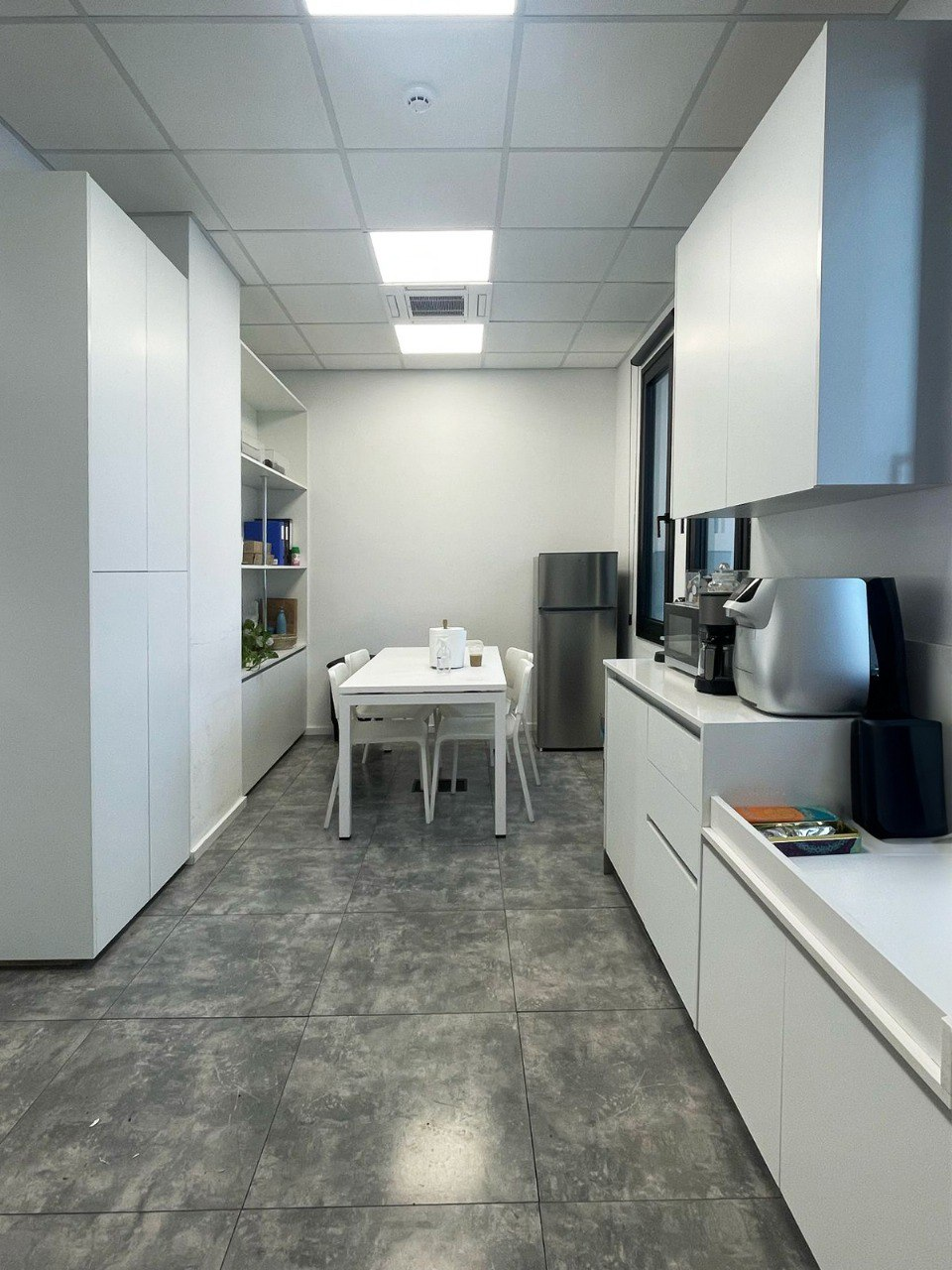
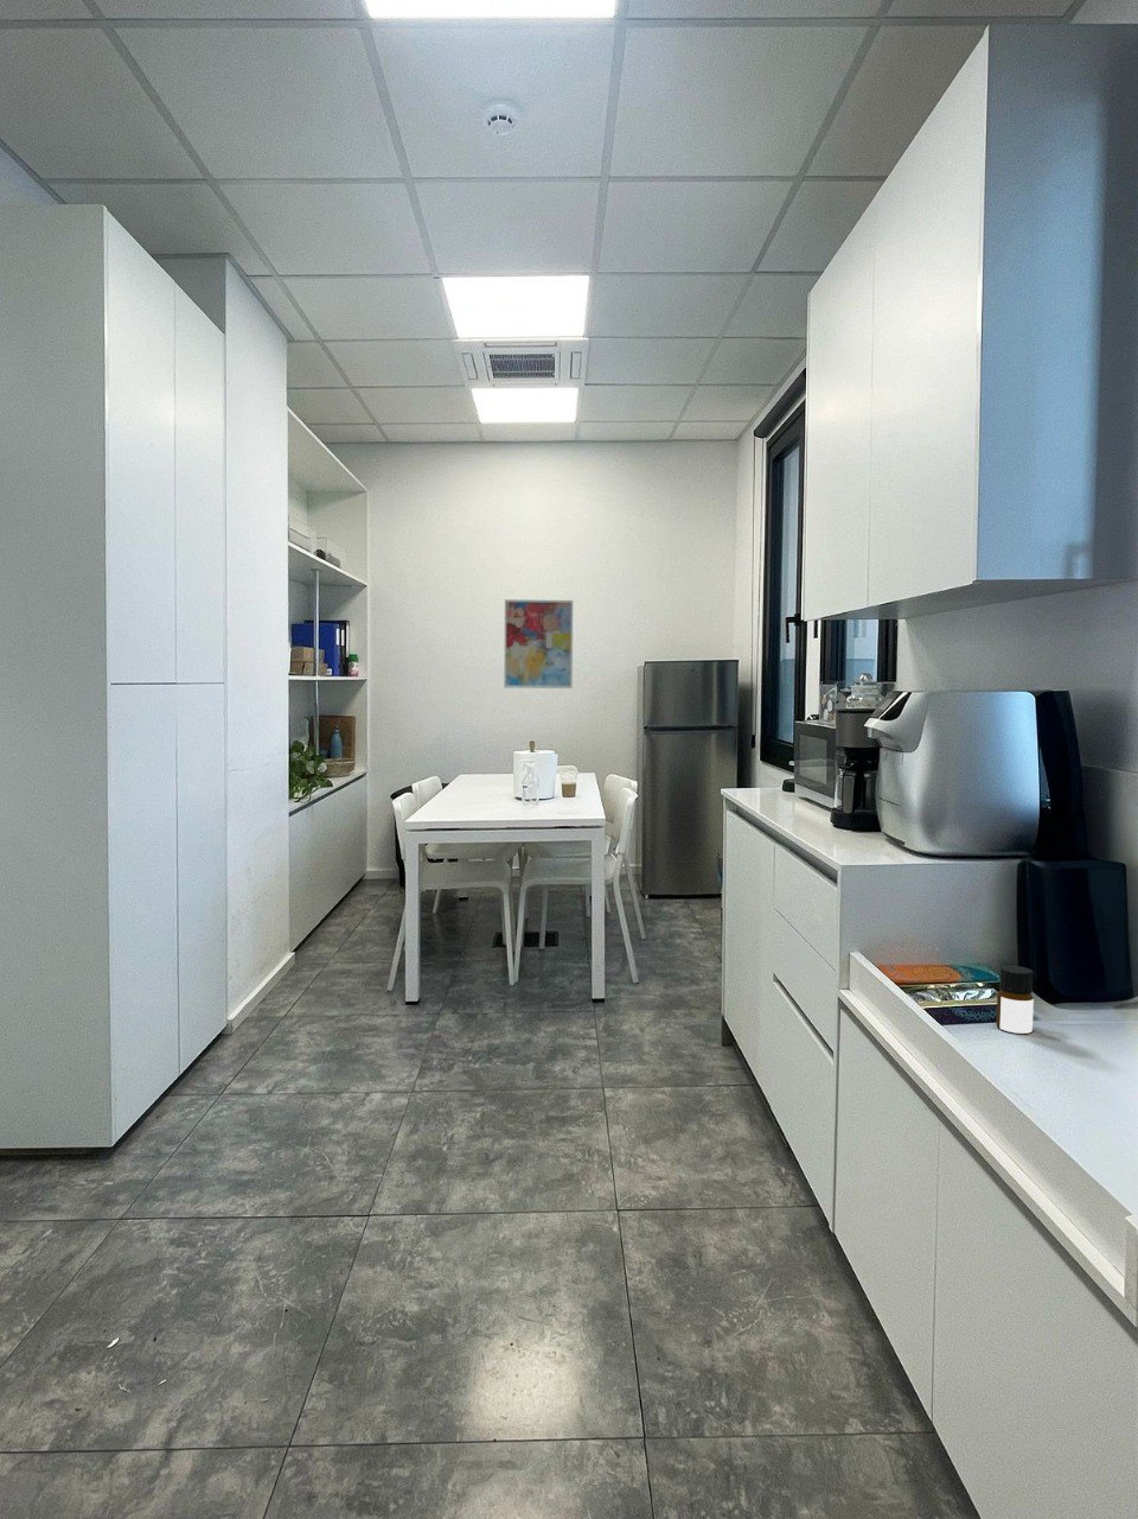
+ wall art (538, 643)
+ bottle (1015, 998)
